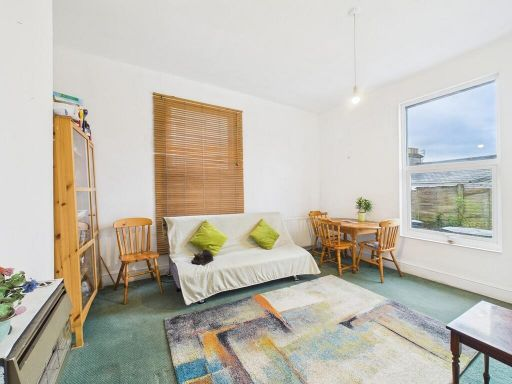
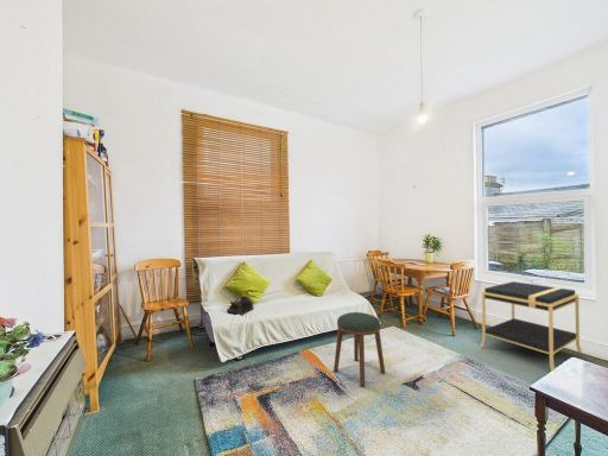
+ stool (359, 343)
+ nightstand (528, 322)
